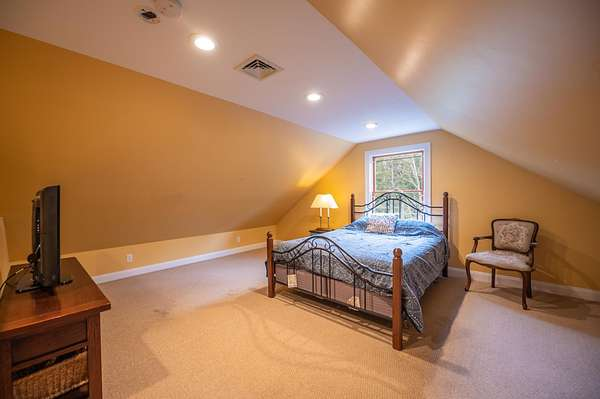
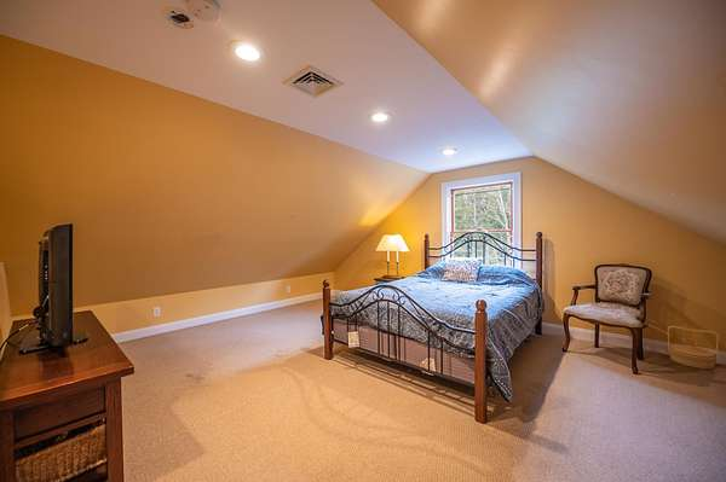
+ basket (691, 344)
